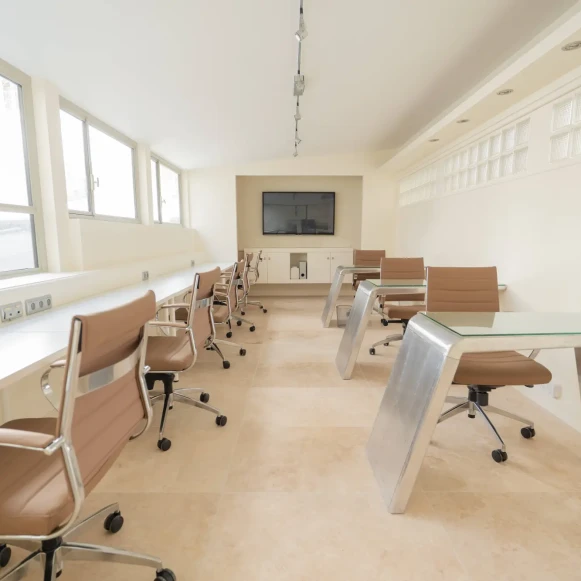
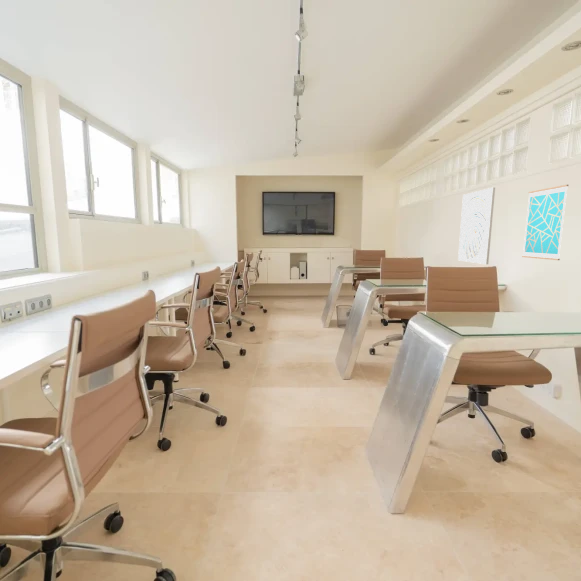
+ wall art (474, 227)
+ wall art (543, 224)
